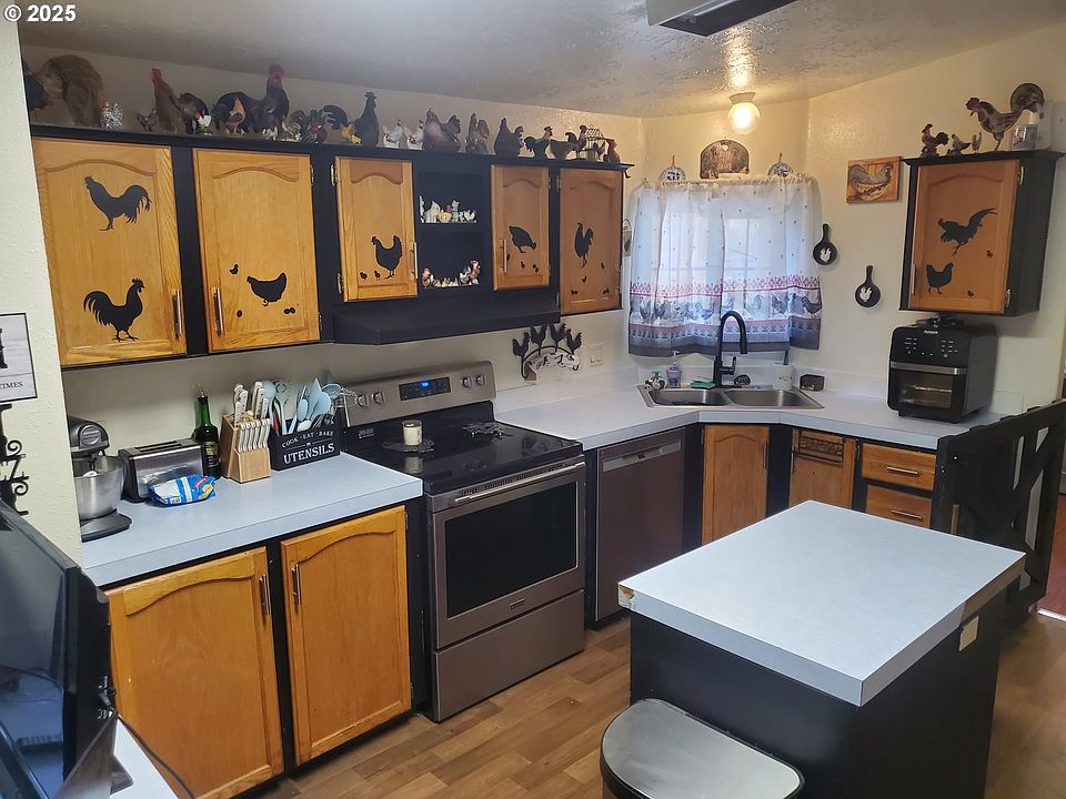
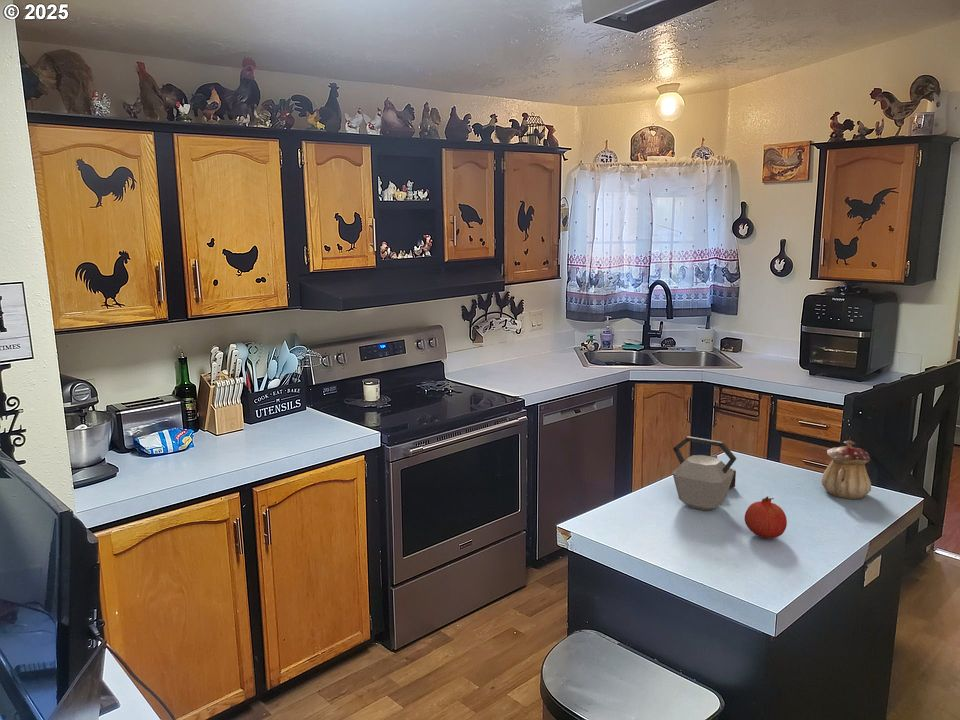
+ kettle (713, 465)
+ fruit (765, 516)
+ teapot (846, 467)
